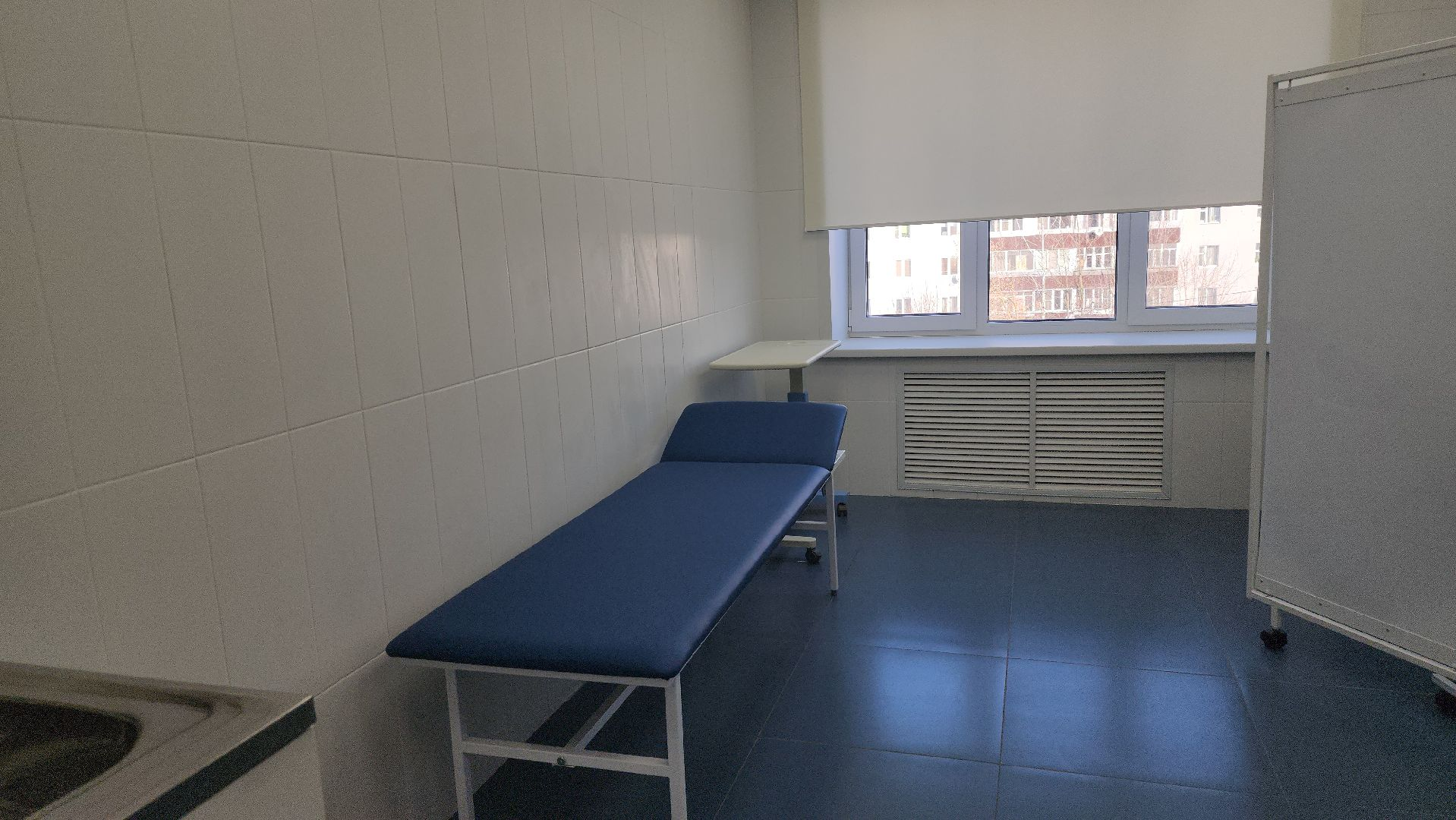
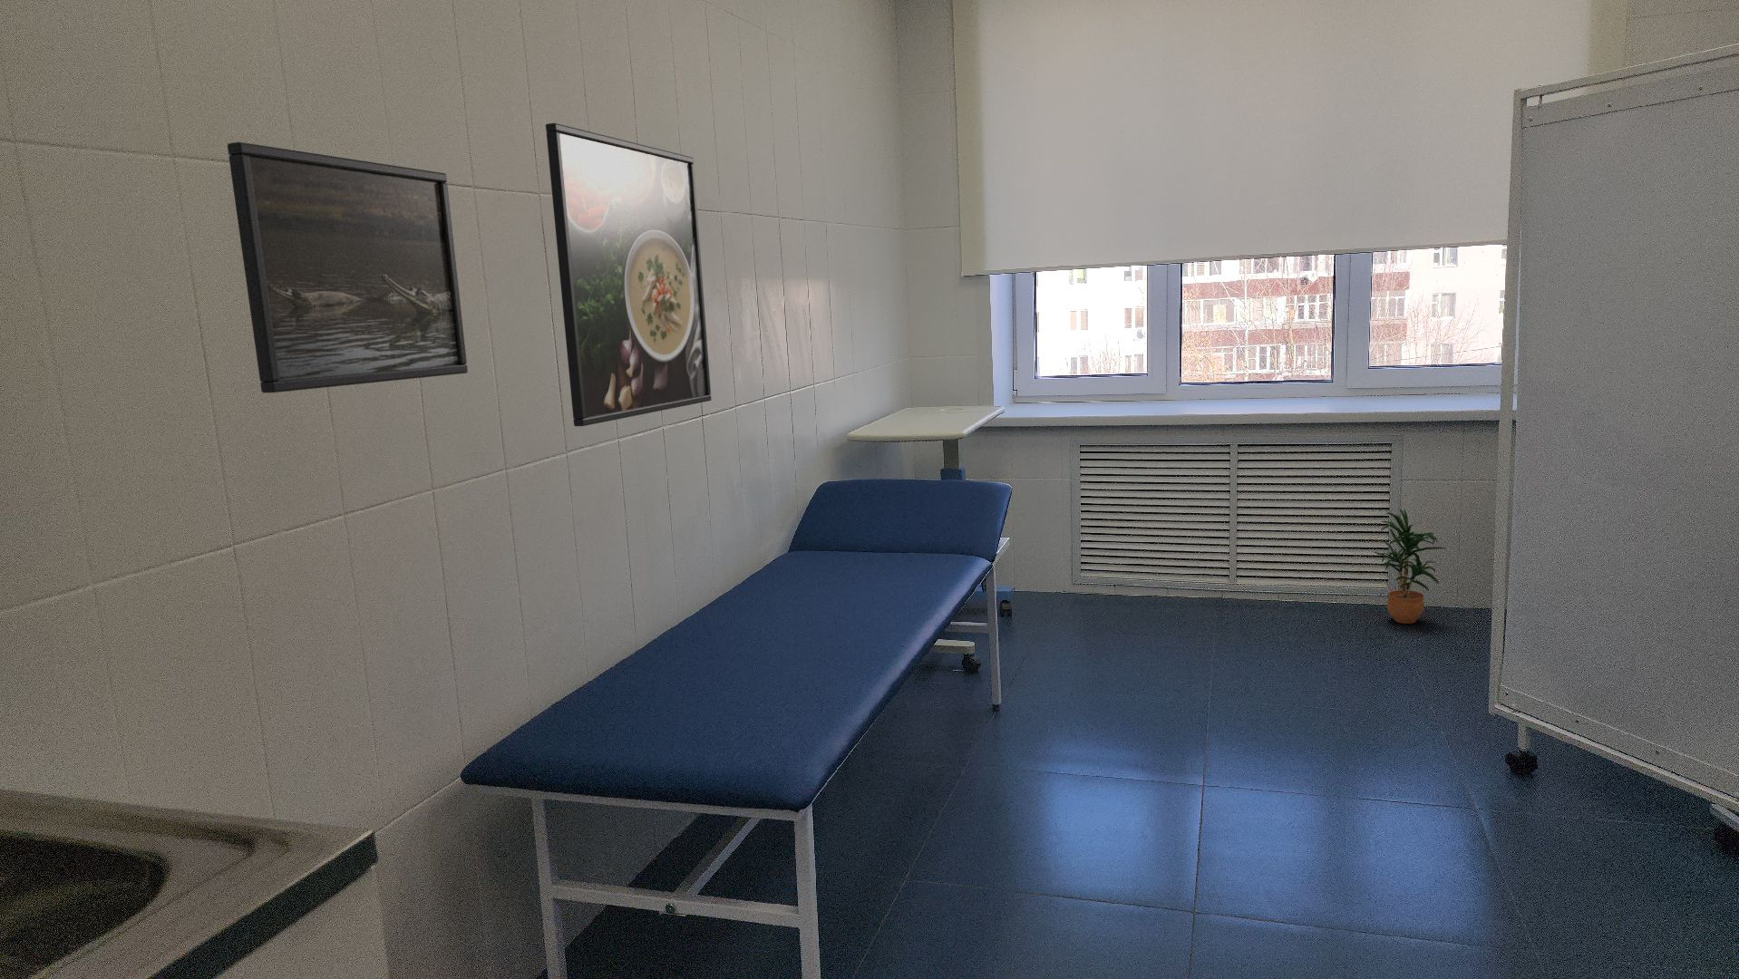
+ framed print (638, 279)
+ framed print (363, 272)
+ potted plant (1409, 565)
